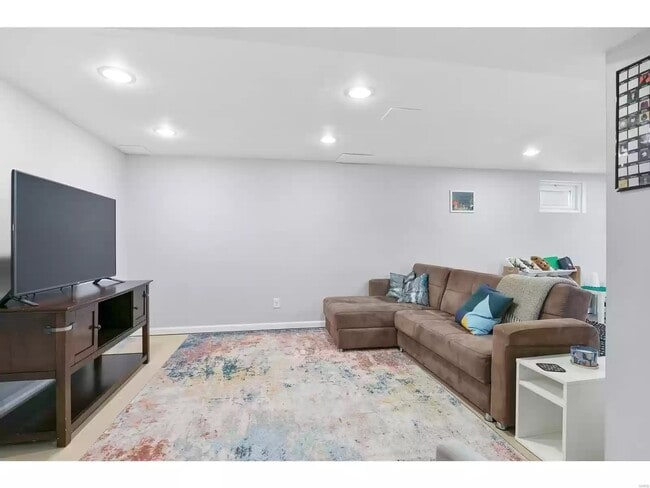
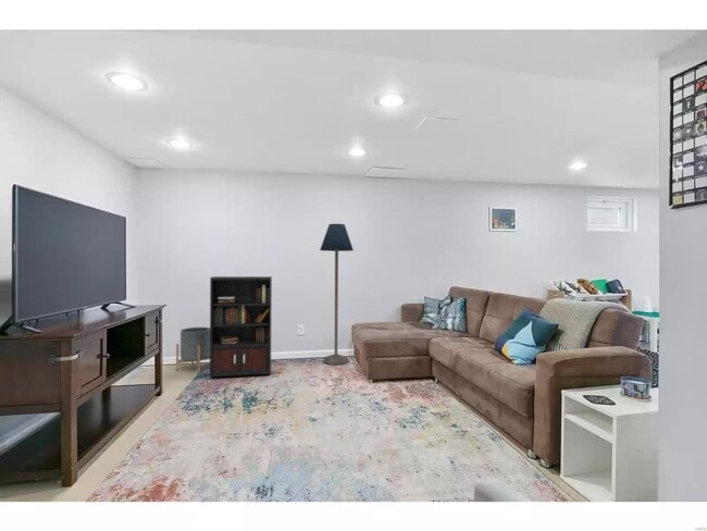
+ bookcase (251, 323)
+ planter (196, 348)
+ floor lamp (336, 293)
